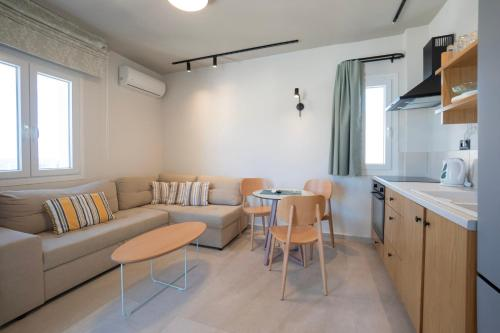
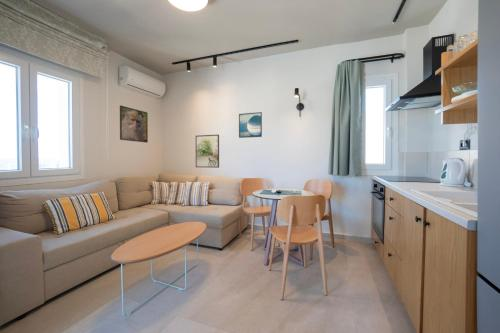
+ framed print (134, 125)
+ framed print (207, 151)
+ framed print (250, 125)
